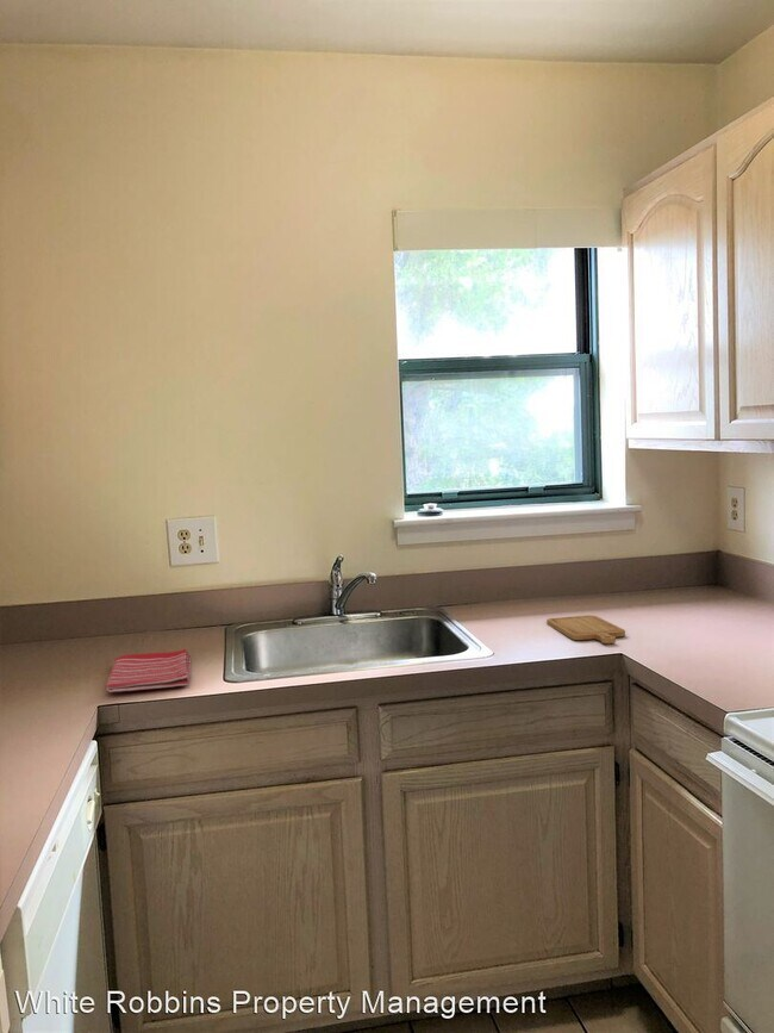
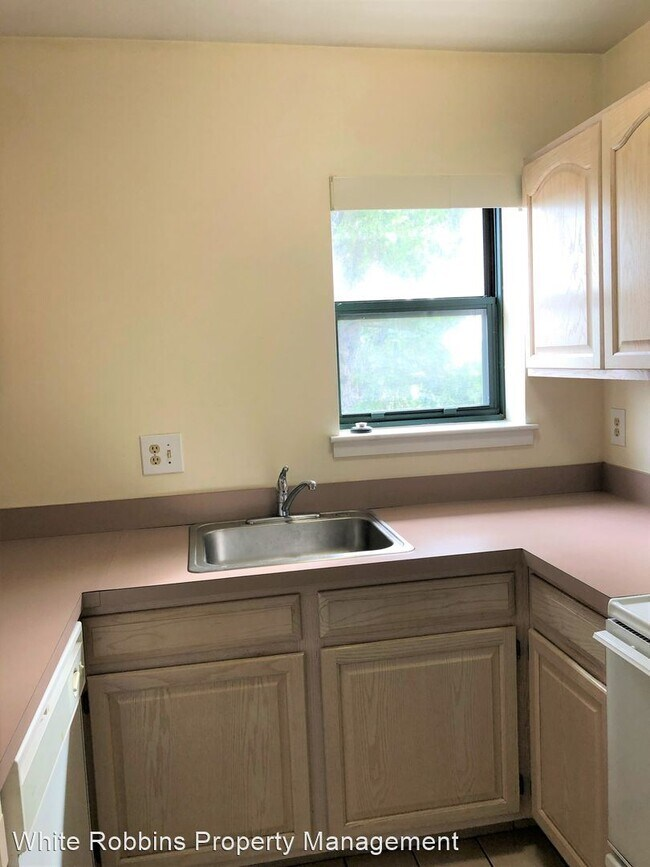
- chopping board (588, 629)
- dish towel (150, 670)
